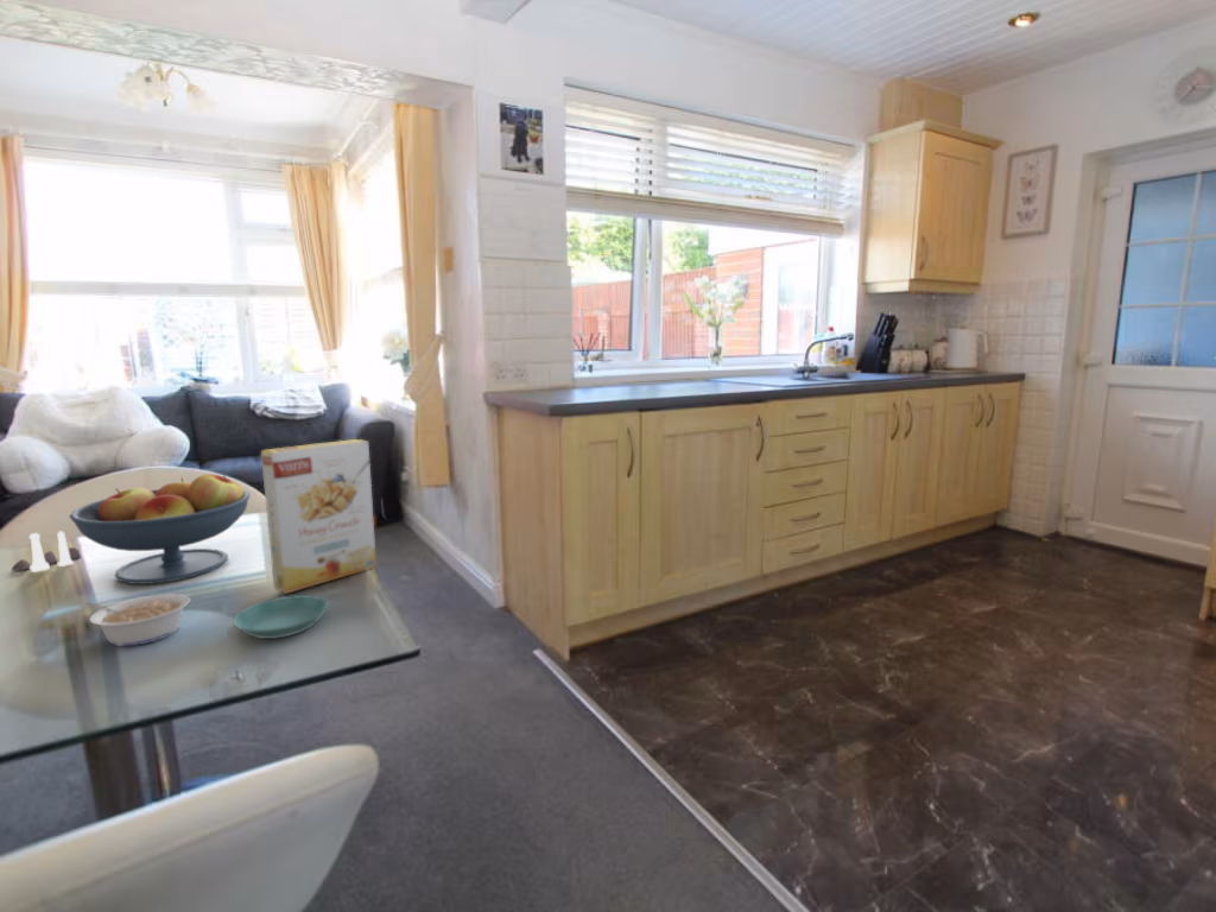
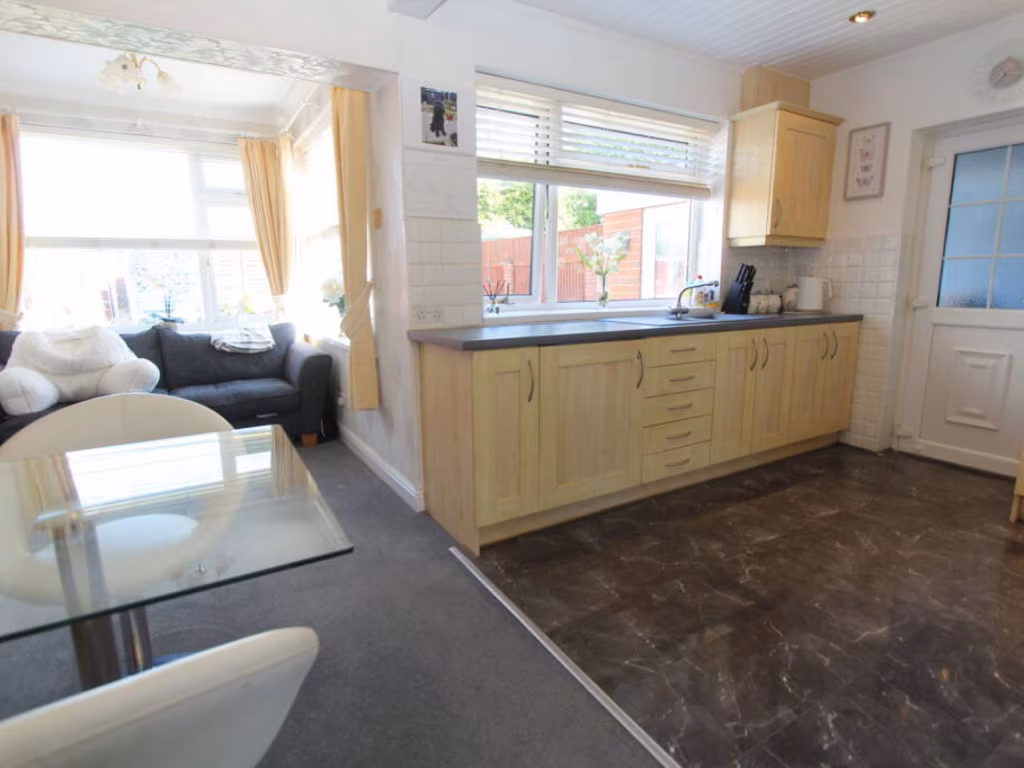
- legume (139, 619)
- cereal box (322, 512)
- fruit bowl (167, 522)
- saucer (281, 618)
- salt and pepper shaker set (42, 550)
